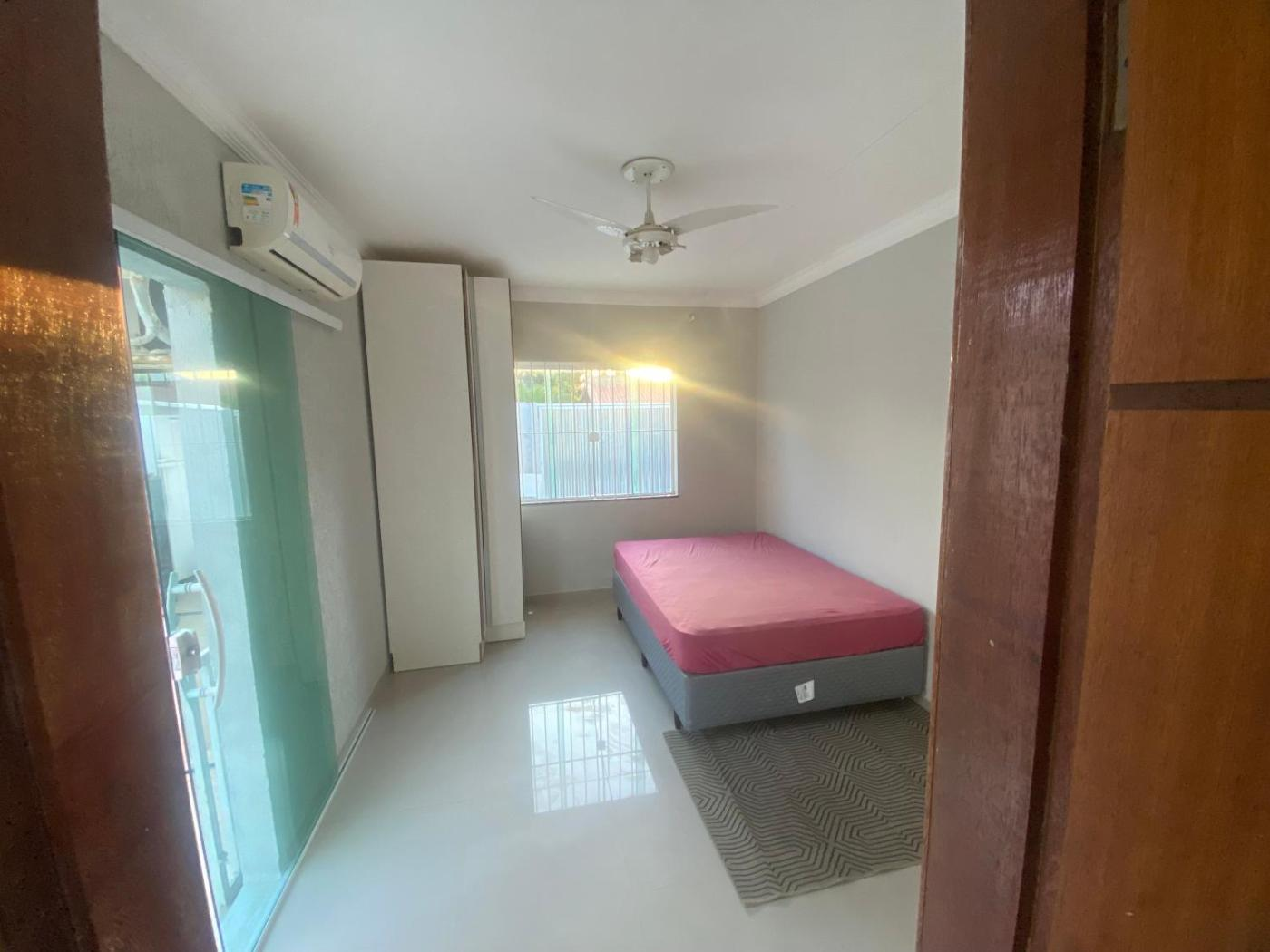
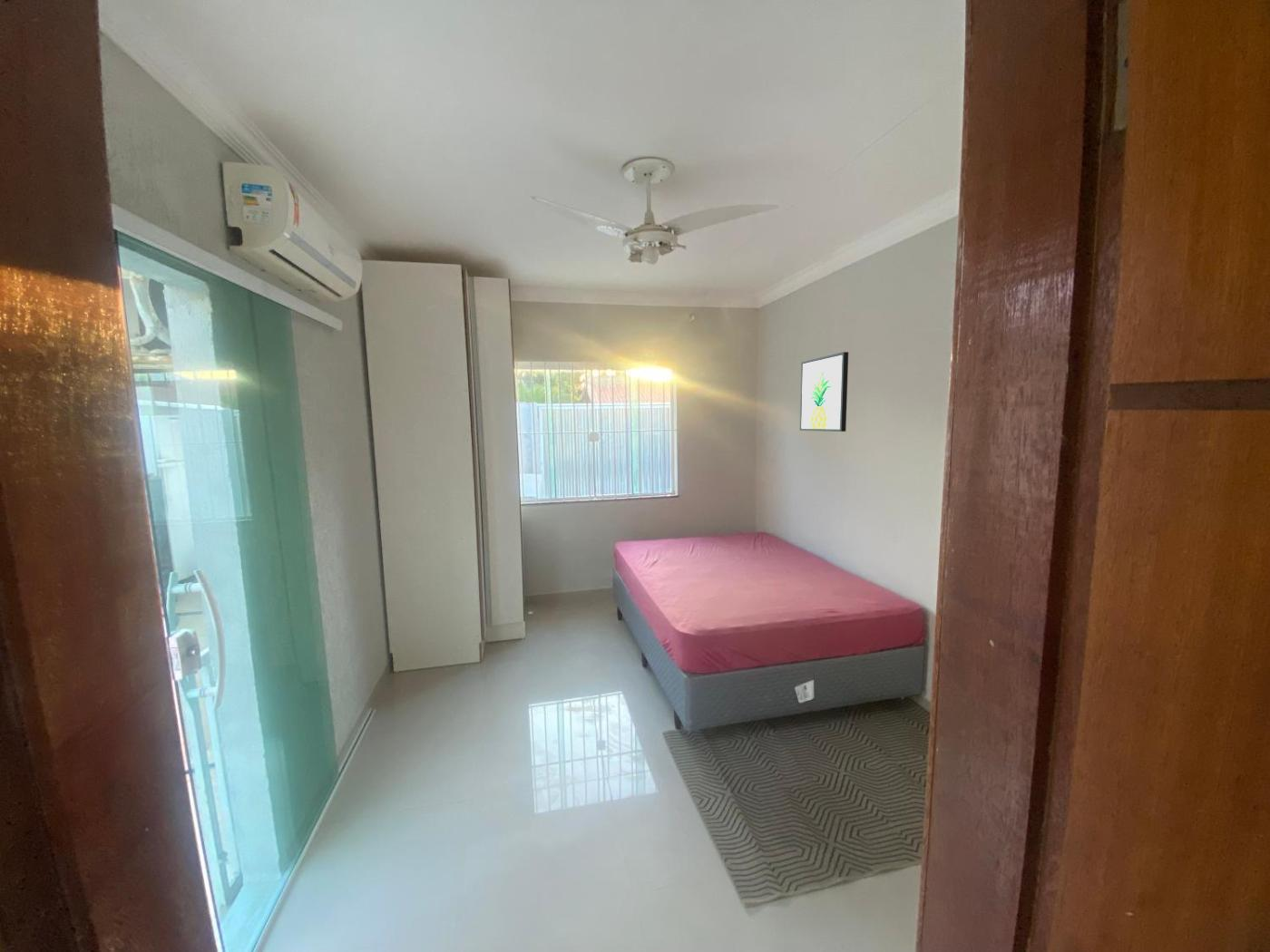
+ wall art (822, 394)
